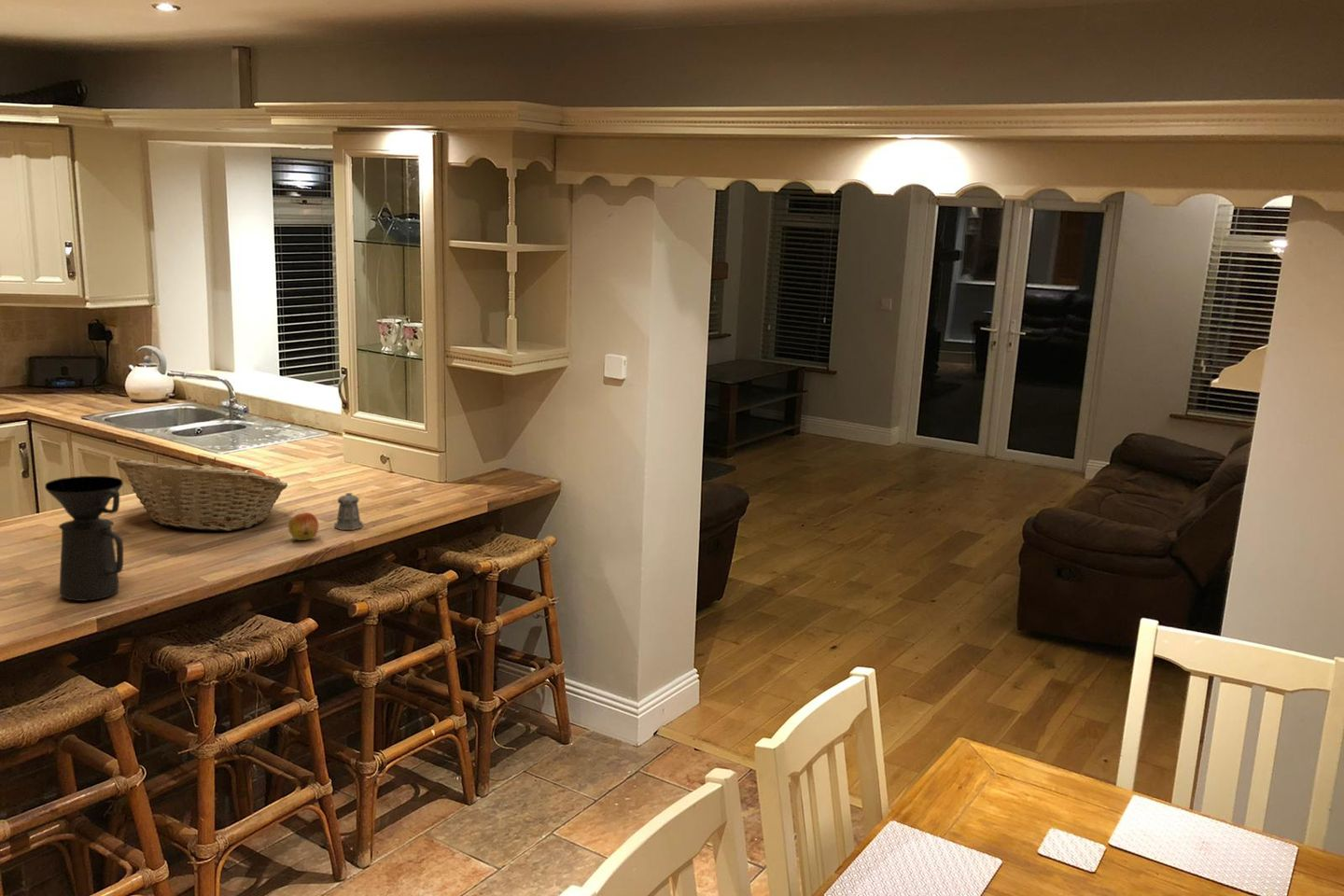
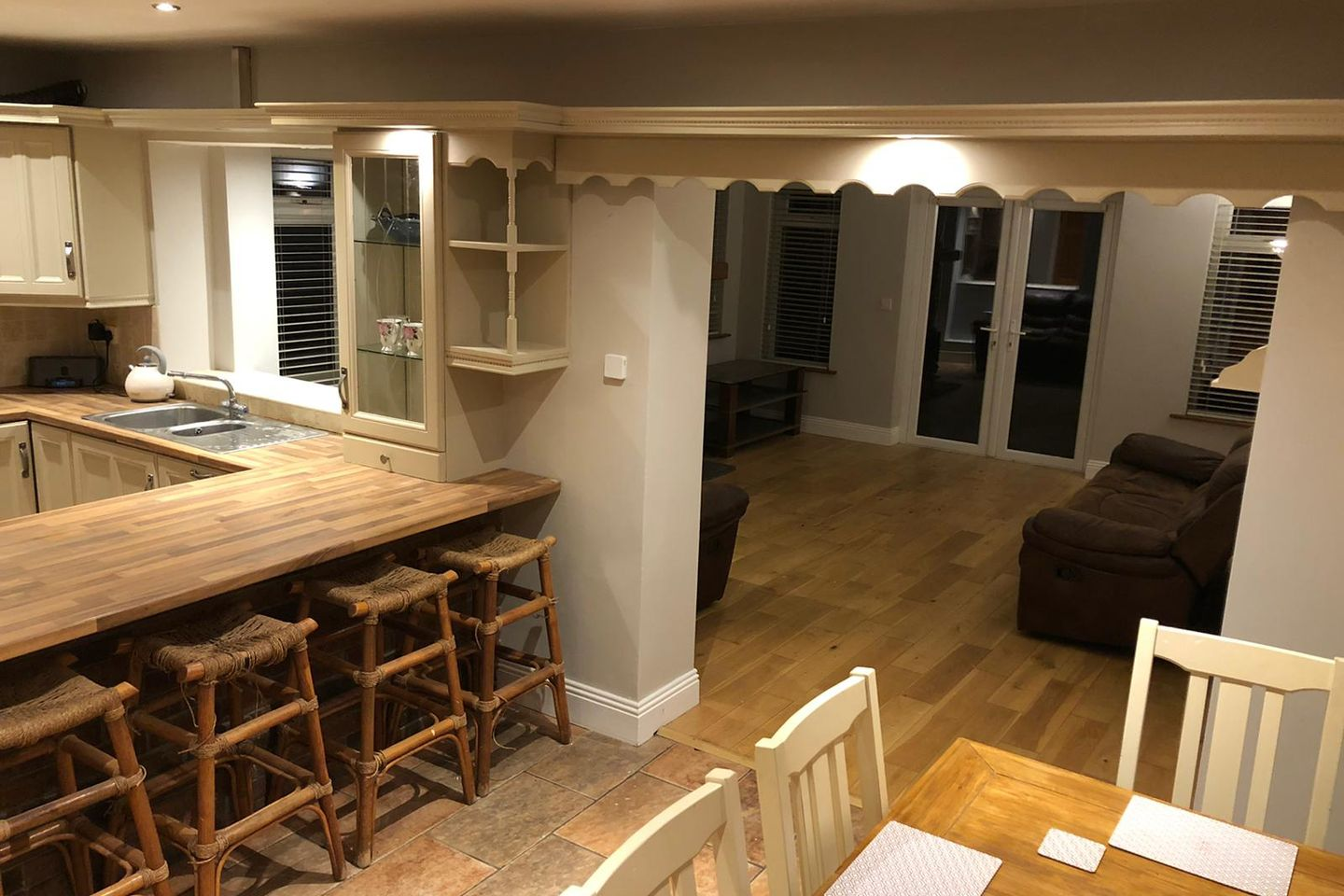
- apple (303, 526)
- coffee maker (87, 539)
- pepper shaker (347, 511)
- fruit basket (203, 486)
